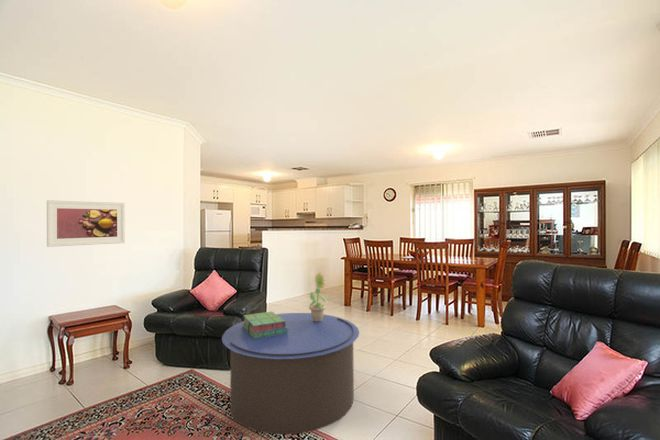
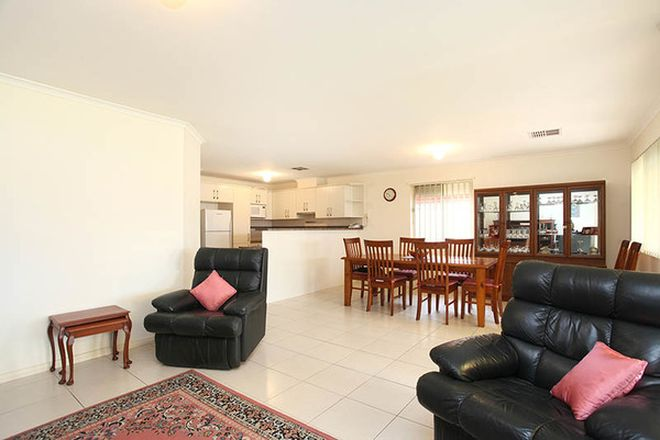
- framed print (88, 223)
- sunflower (314, 296)
- coffee table (292, 362)
- stack of books (263, 323)
